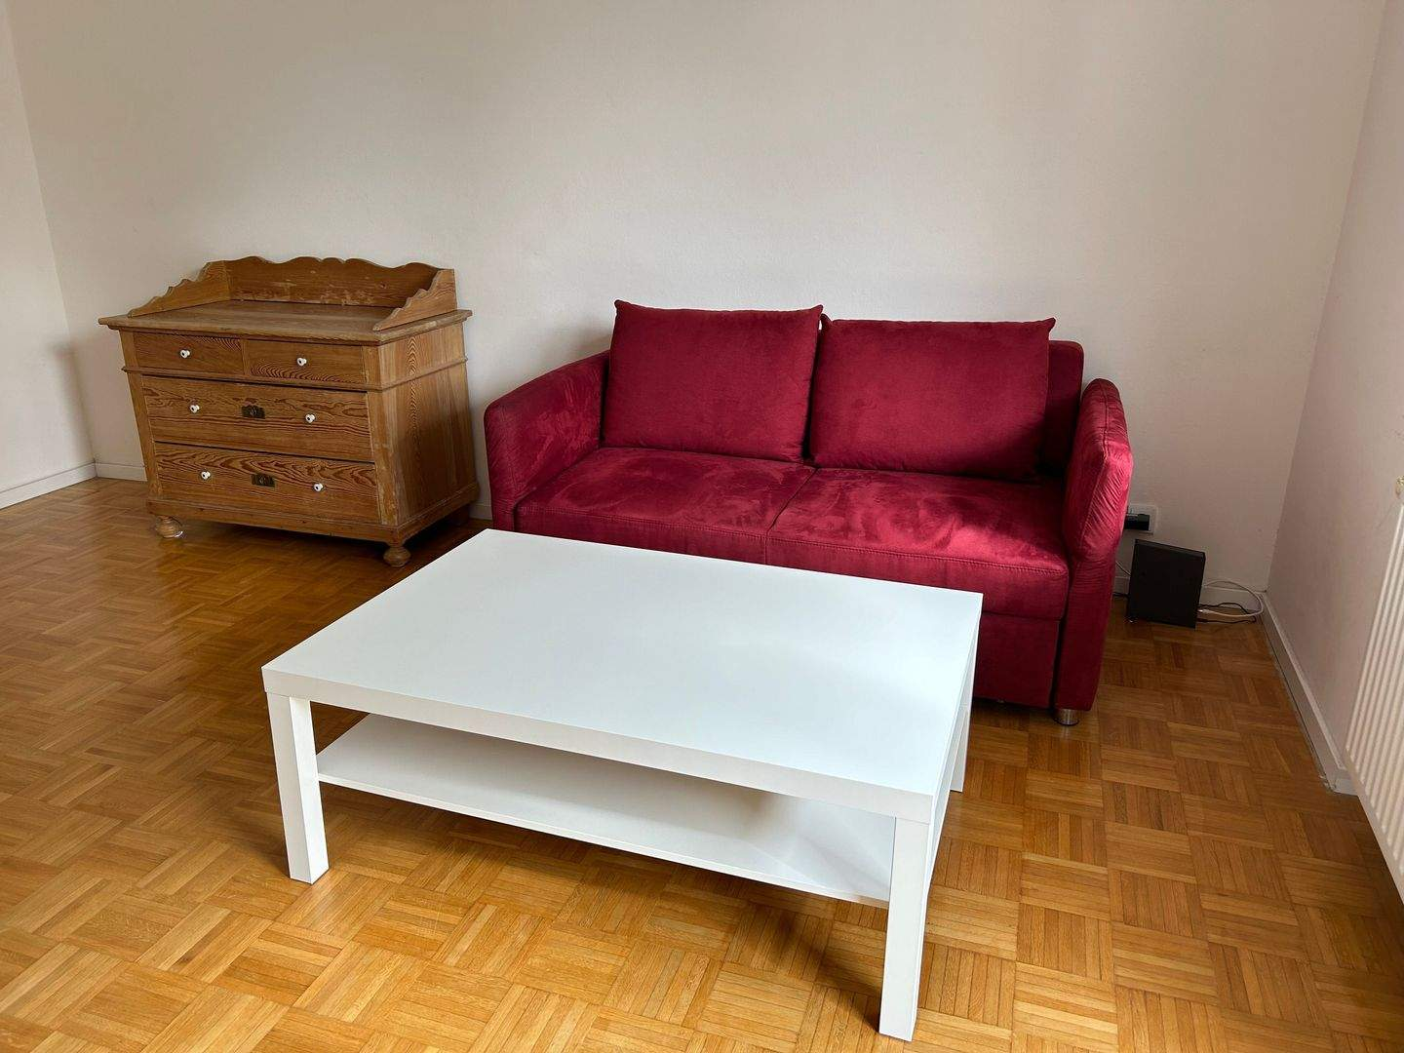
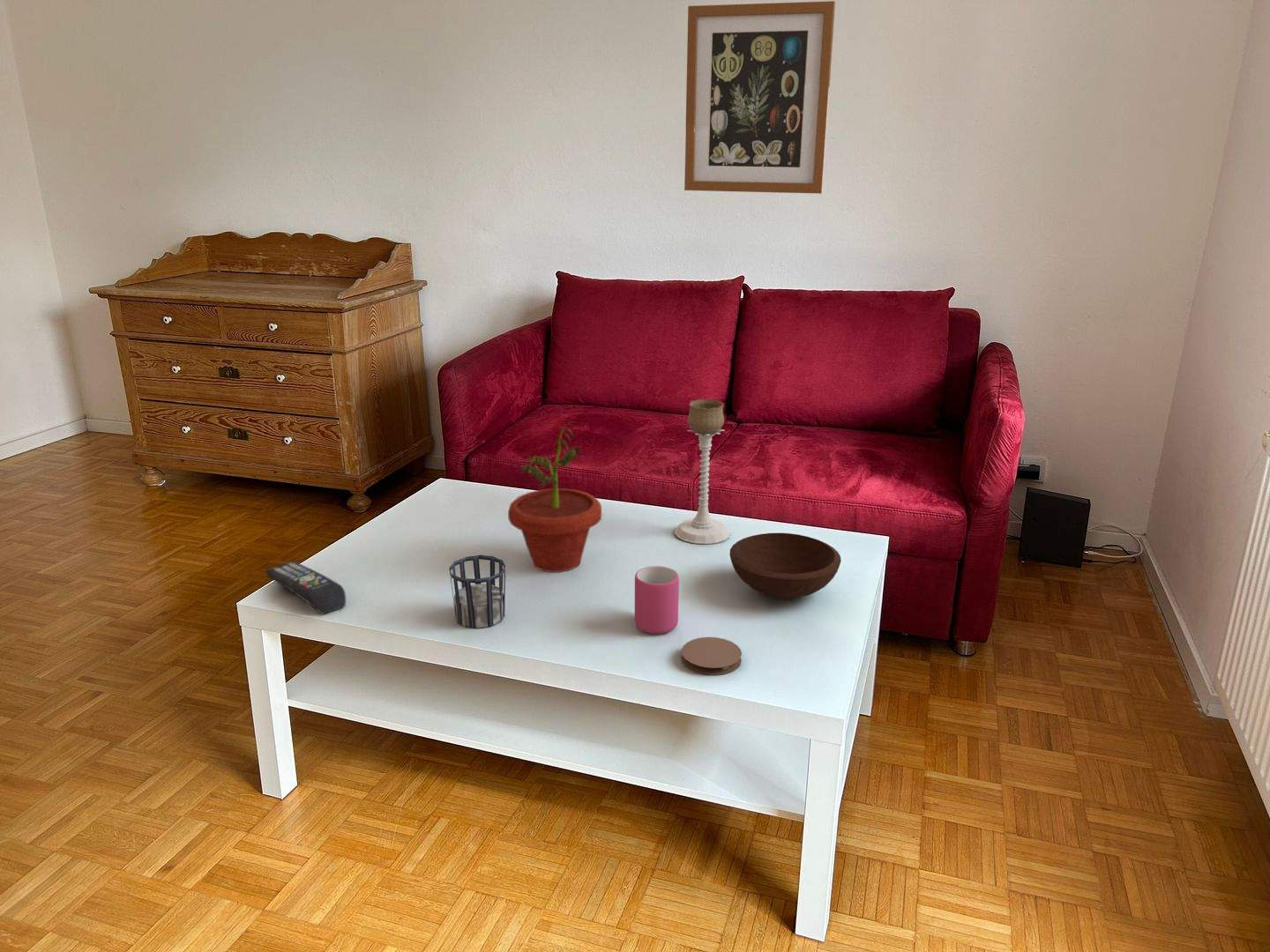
+ wall art (756, 100)
+ potted plant (555, 495)
+ coaster (711, 655)
+ cup (478, 591)
+ remote control (305, 584)
+ candle holder (704, 470)
+ bowl (783, 571)
+ mug (652, 597)
